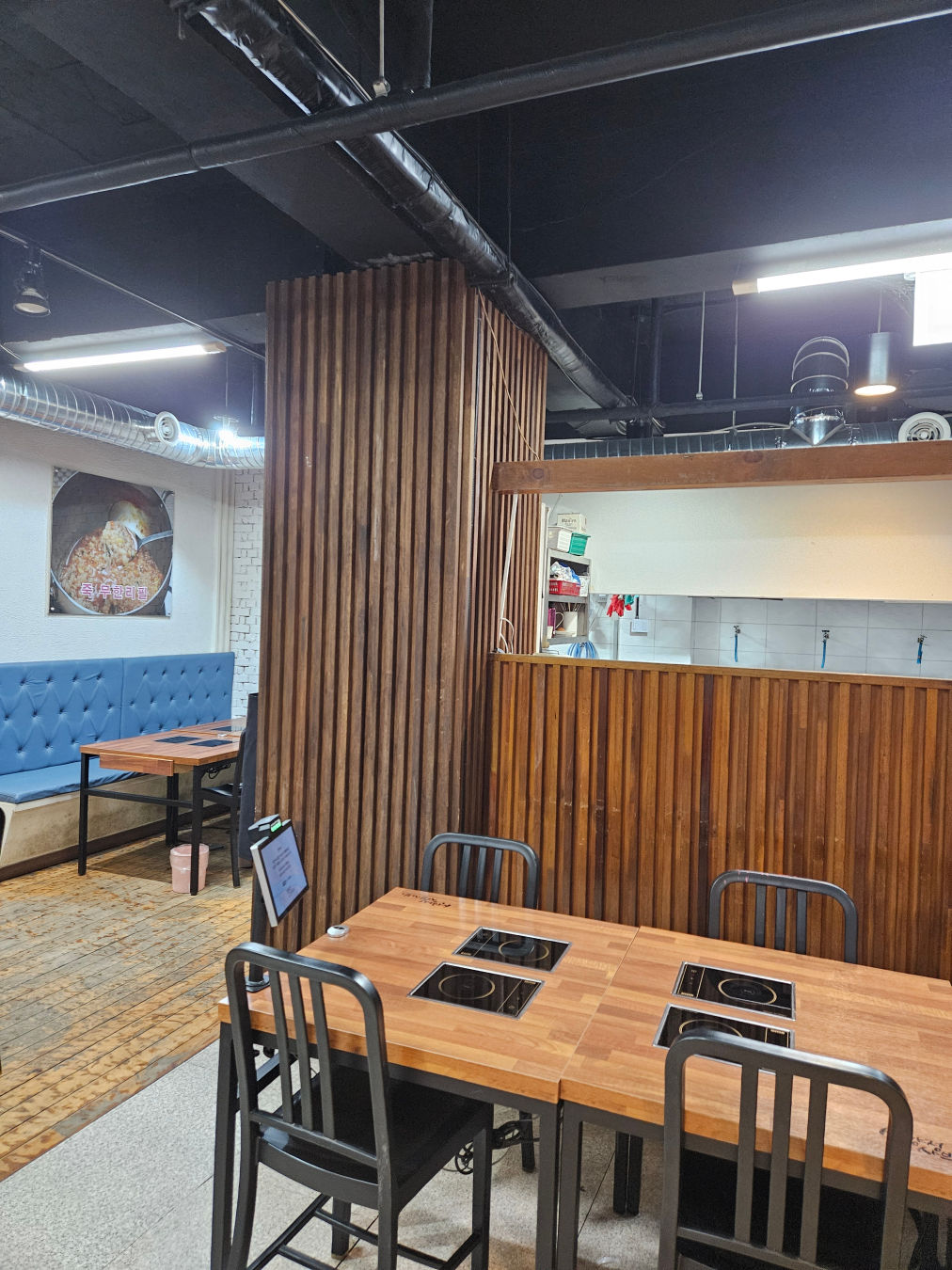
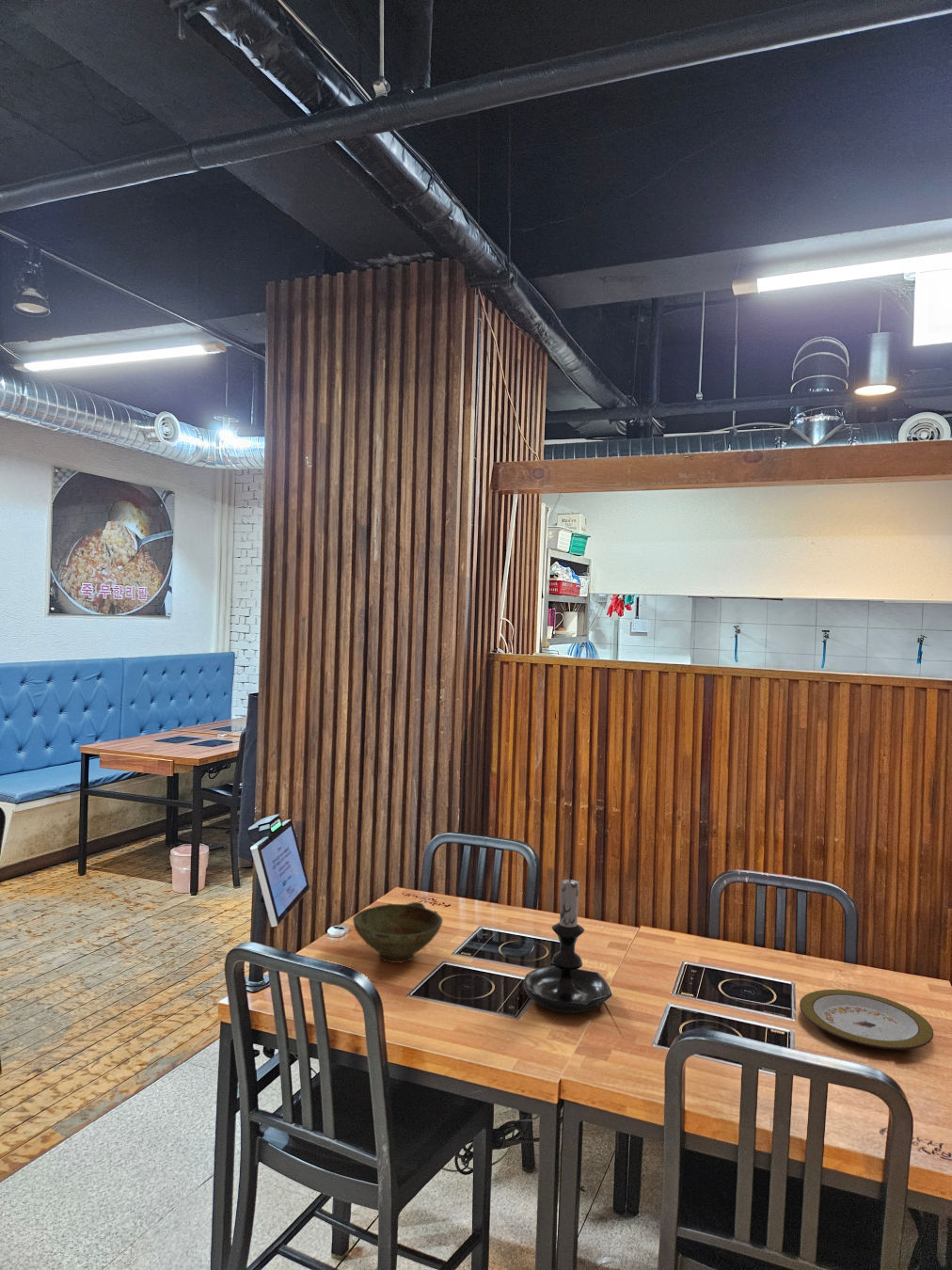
+ candle holder (570, 936)
+ plate (864, 1021)
+ bowl (397, 937)
